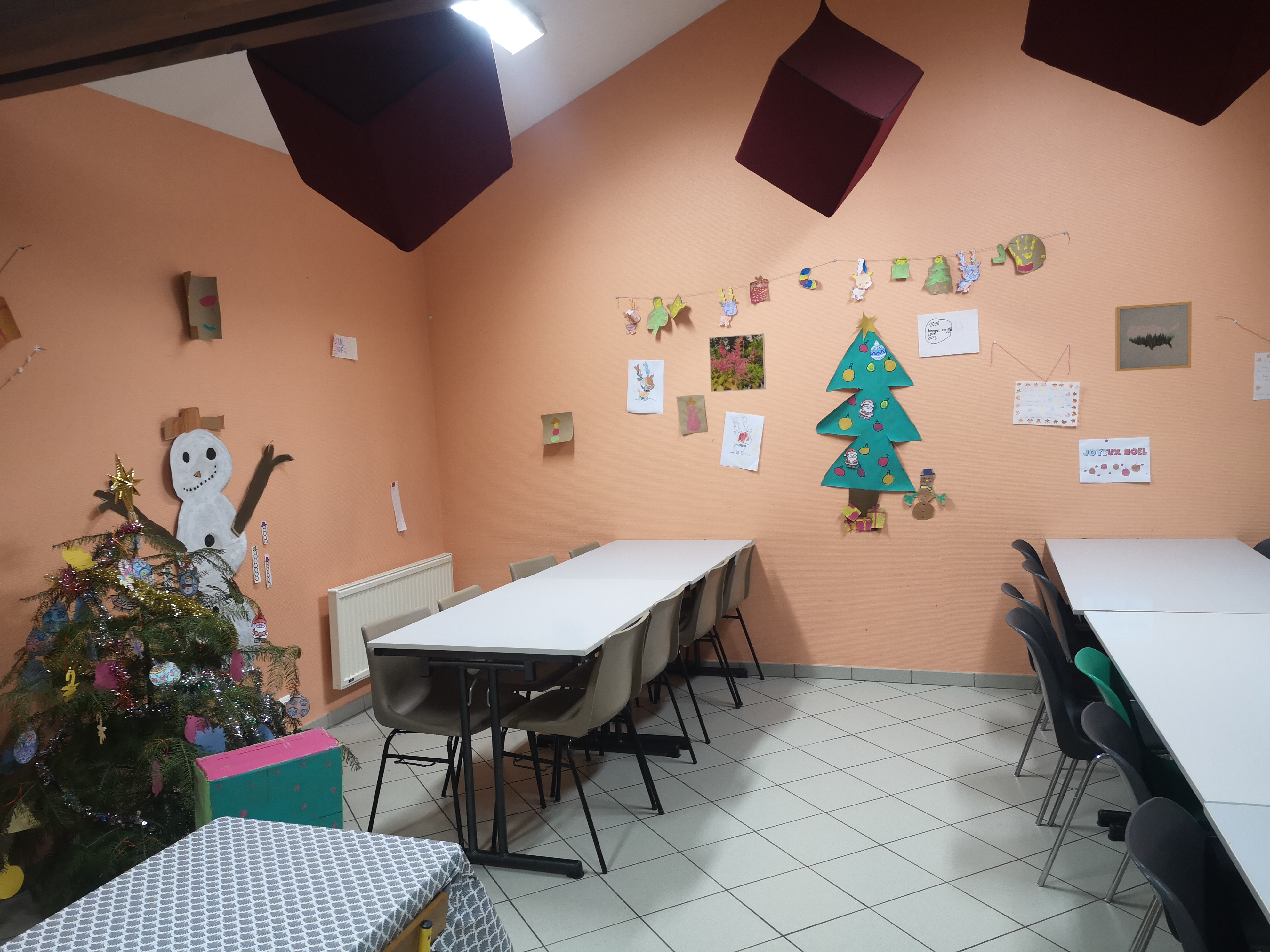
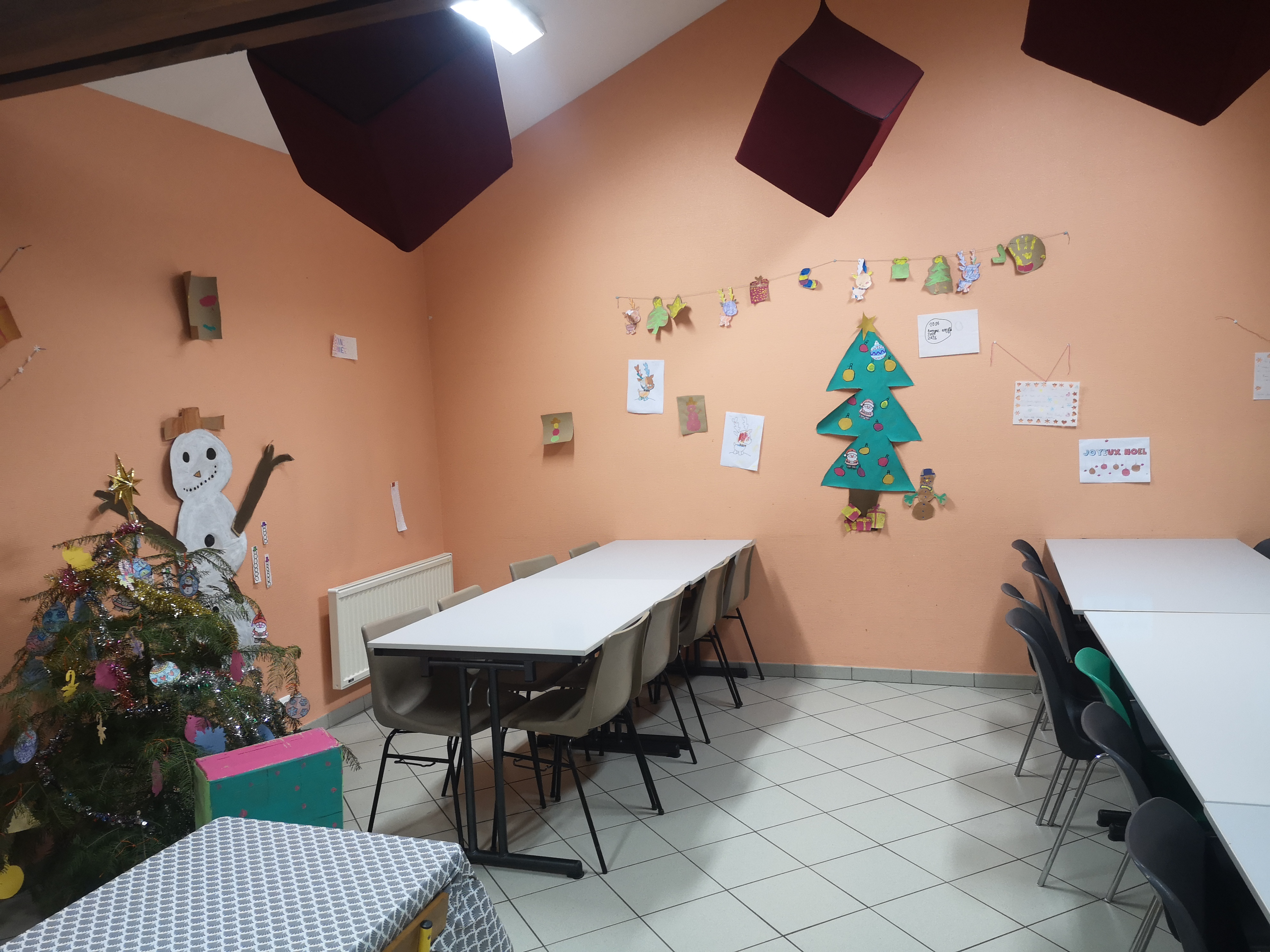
- wall art (1153, 337)
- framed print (737, 363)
